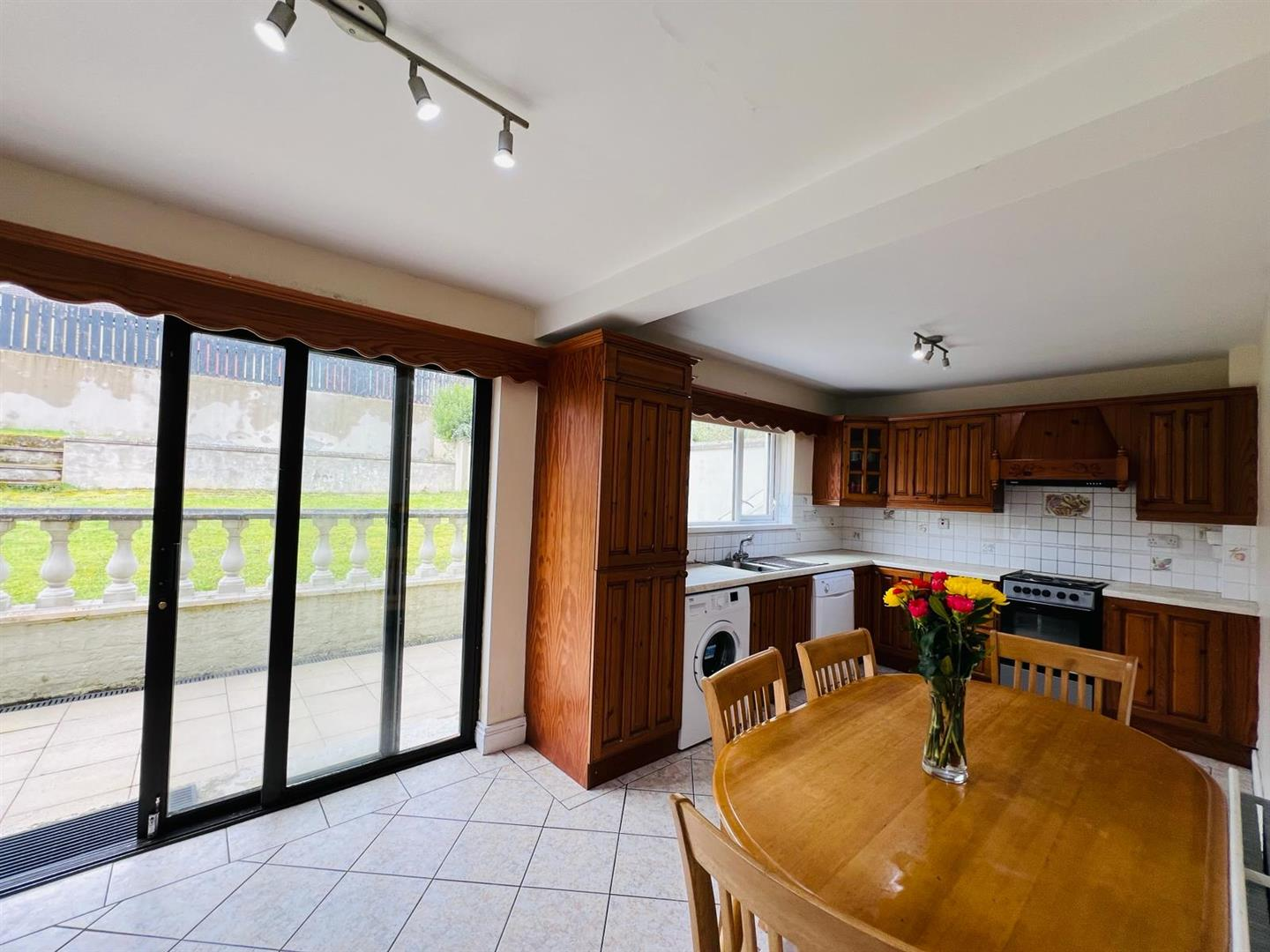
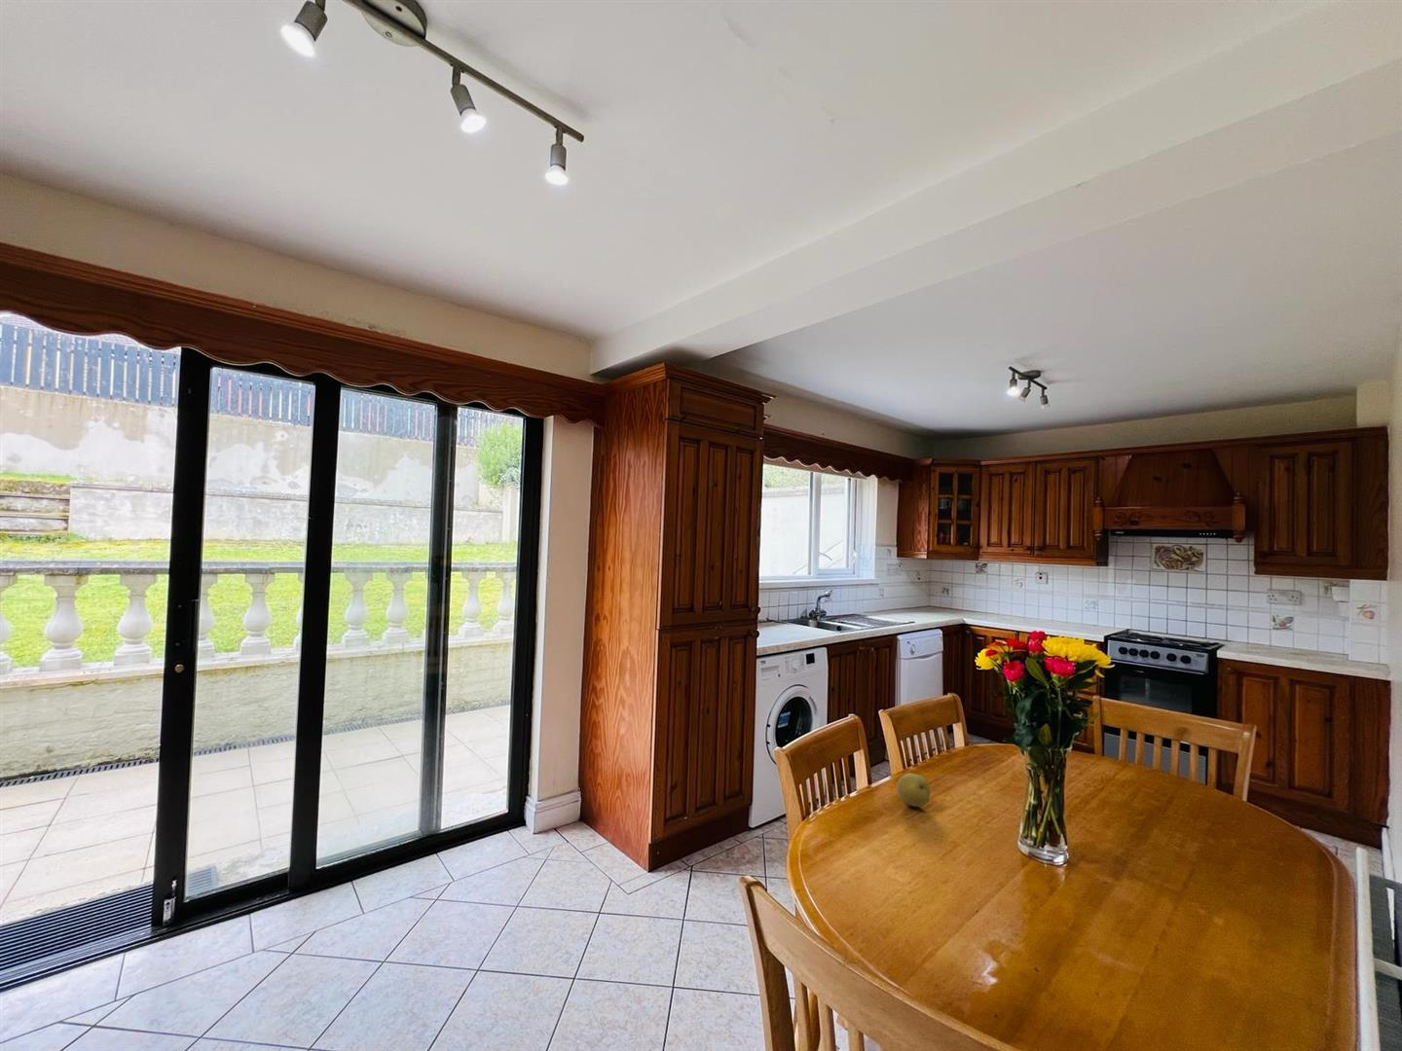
+ fruit (912, 789)
